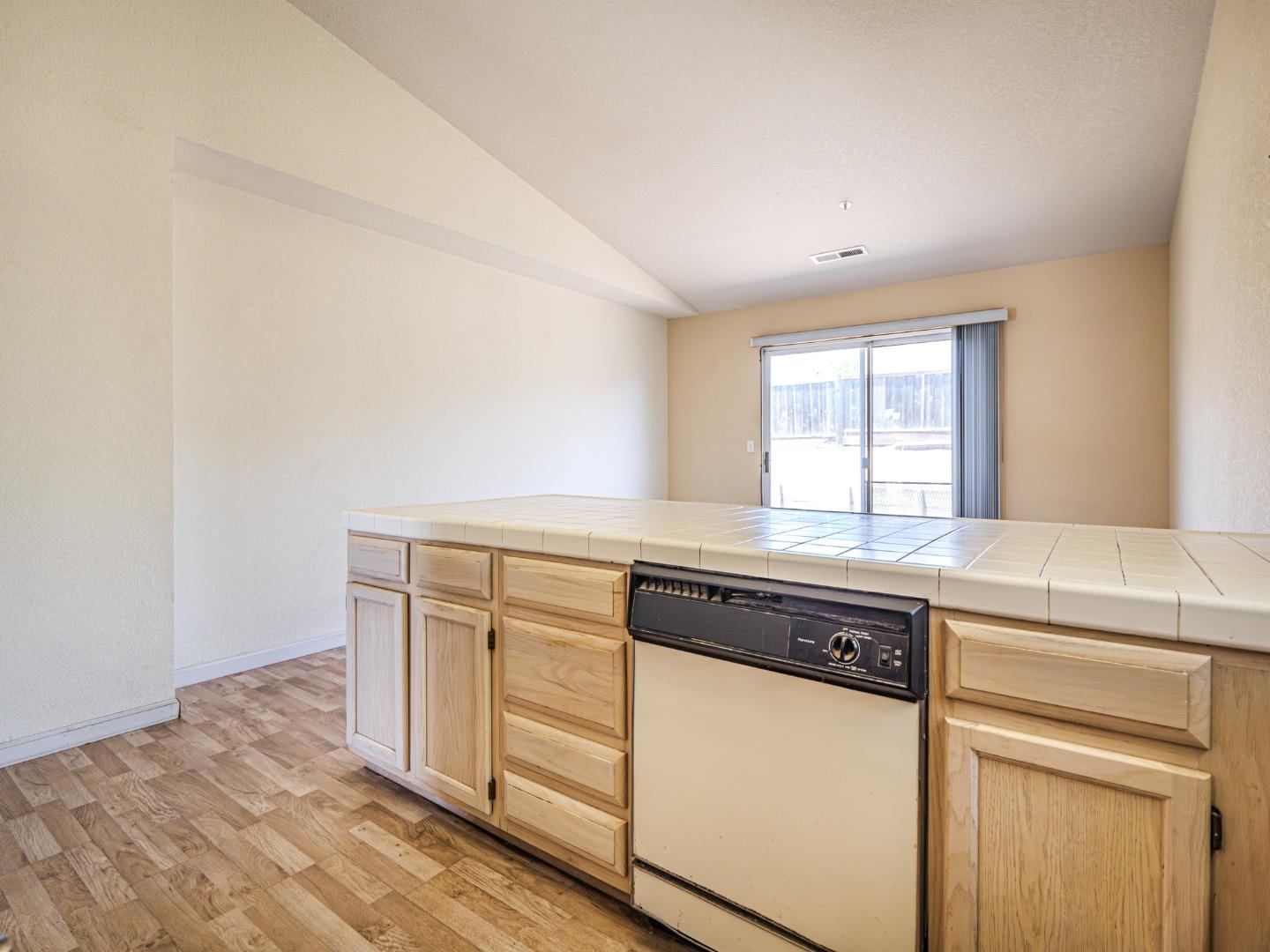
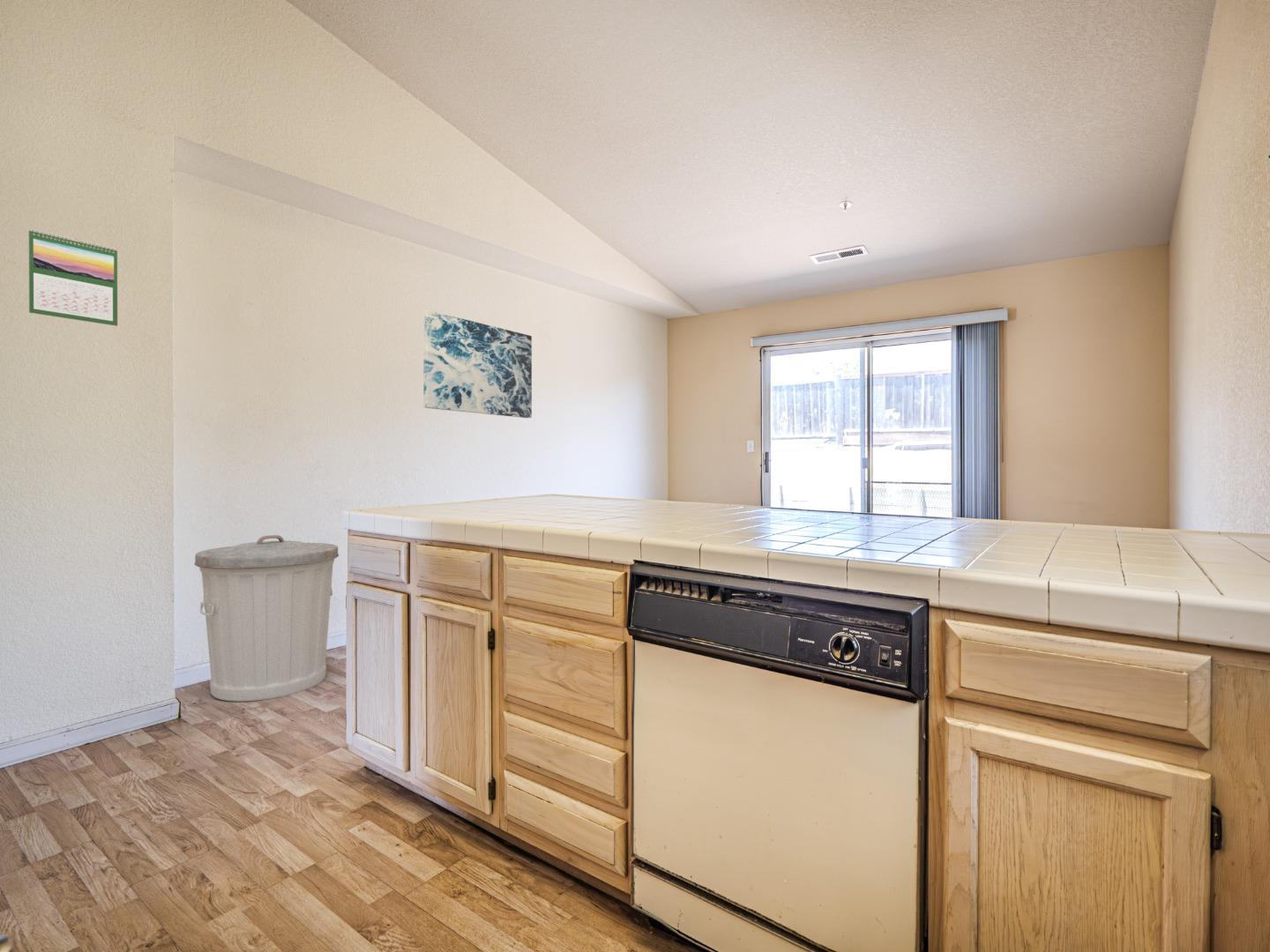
+ wall art (482, 368)
+ trash can (270, 609)
+ calendar (75, 278)
